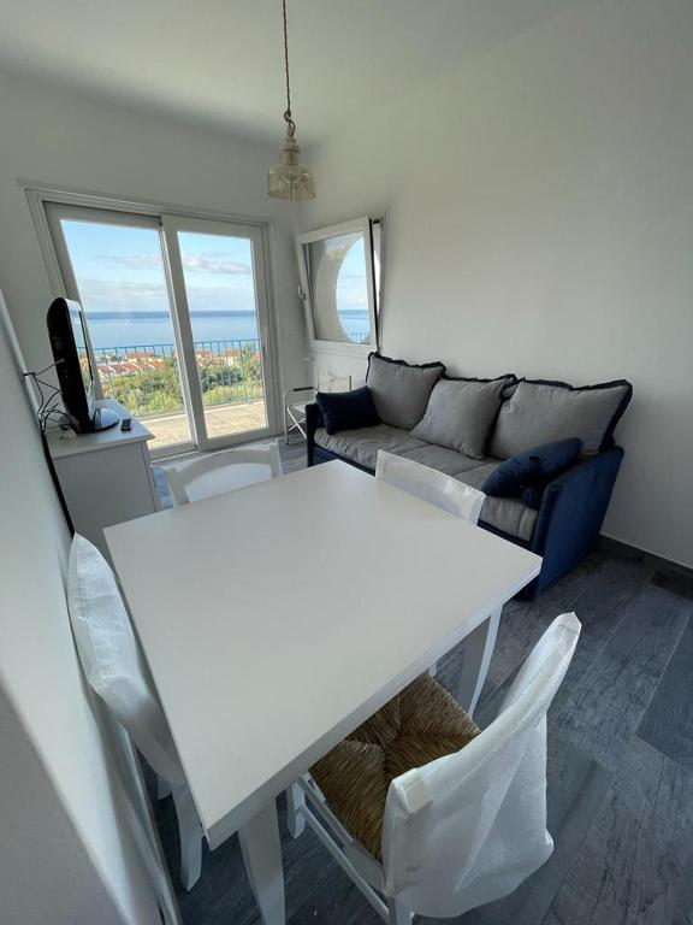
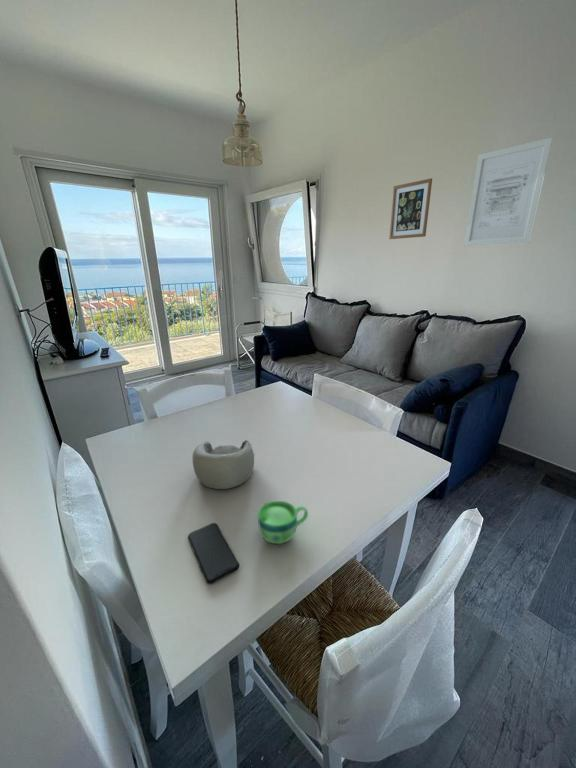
+ smartphone (212, 550)
+ wall art (503, 197)
+ wall art (409, 211)
+ cup (283, 520)
+ decorative bowl (223, 460)
